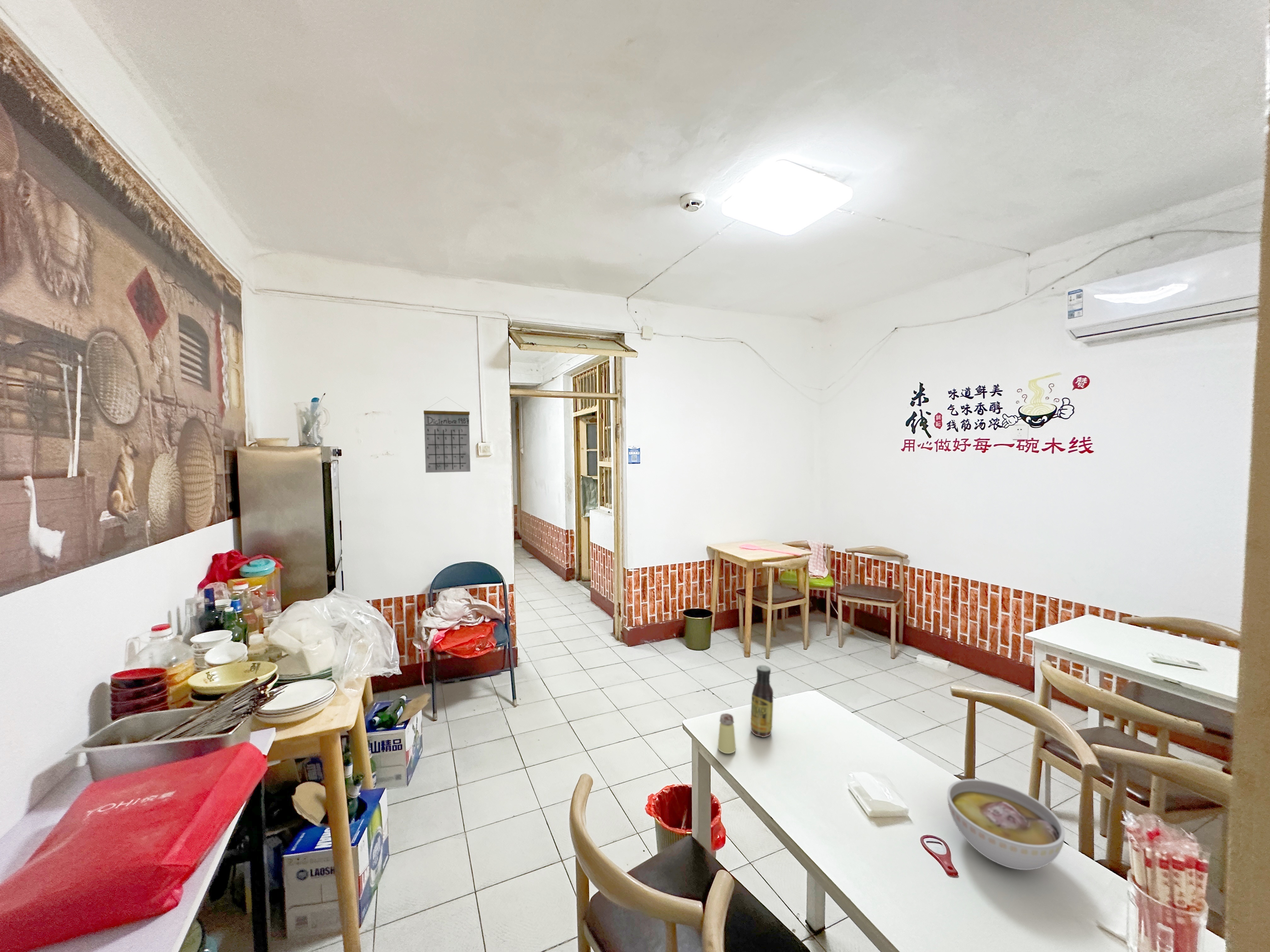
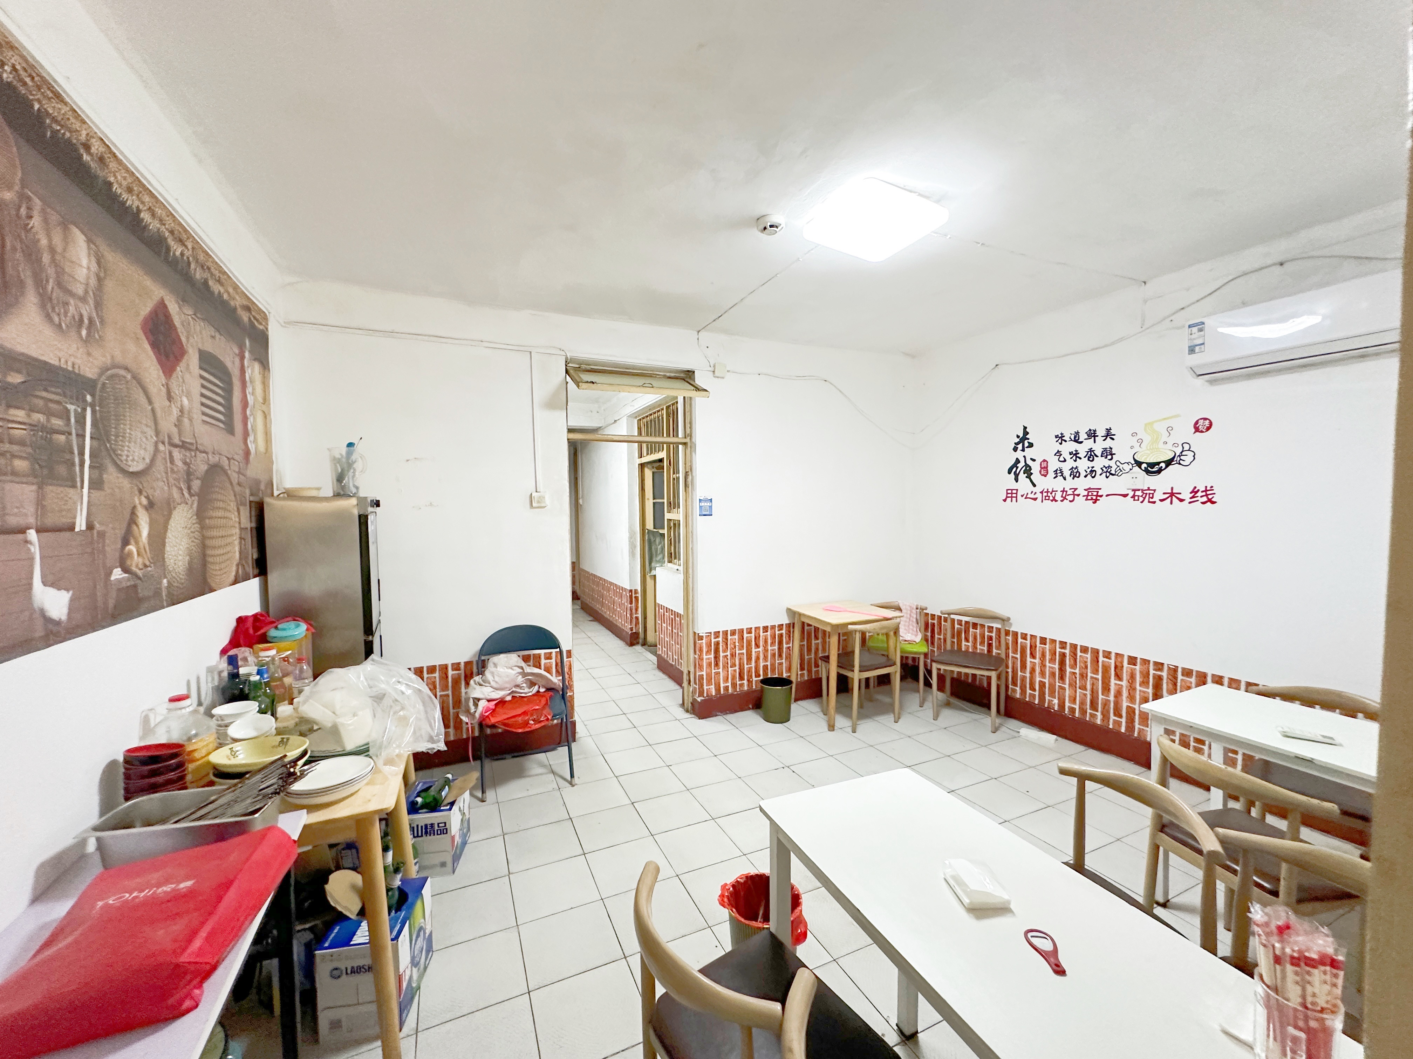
- saltshaker (727, 732)
- bowl (1002, 832)
- calendar (447, 434)
- sauce bottle (762, 700)
